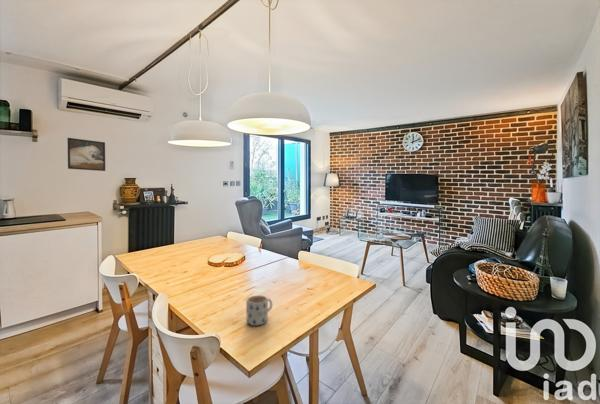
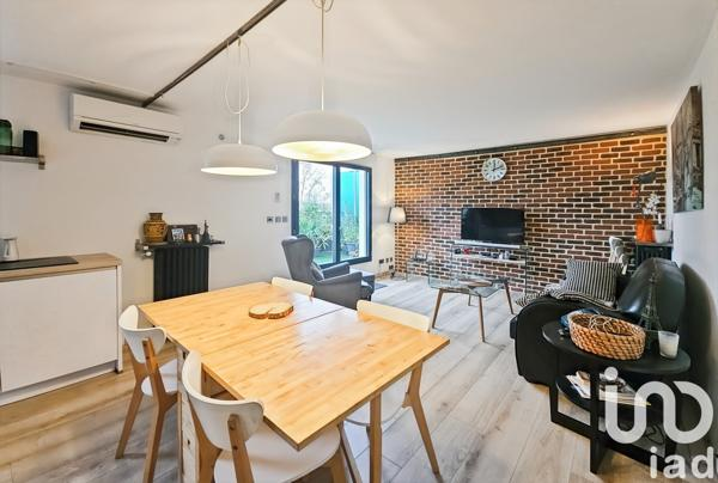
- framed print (87, 155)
- mug (260, 308)
